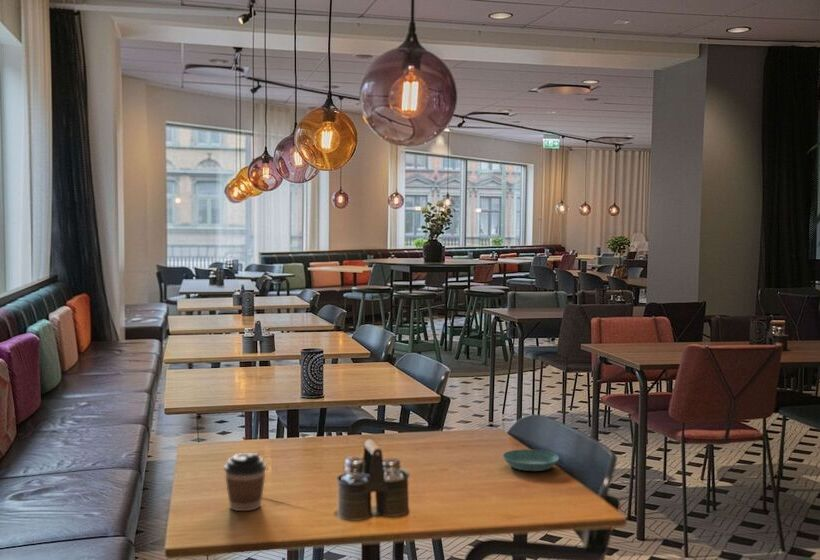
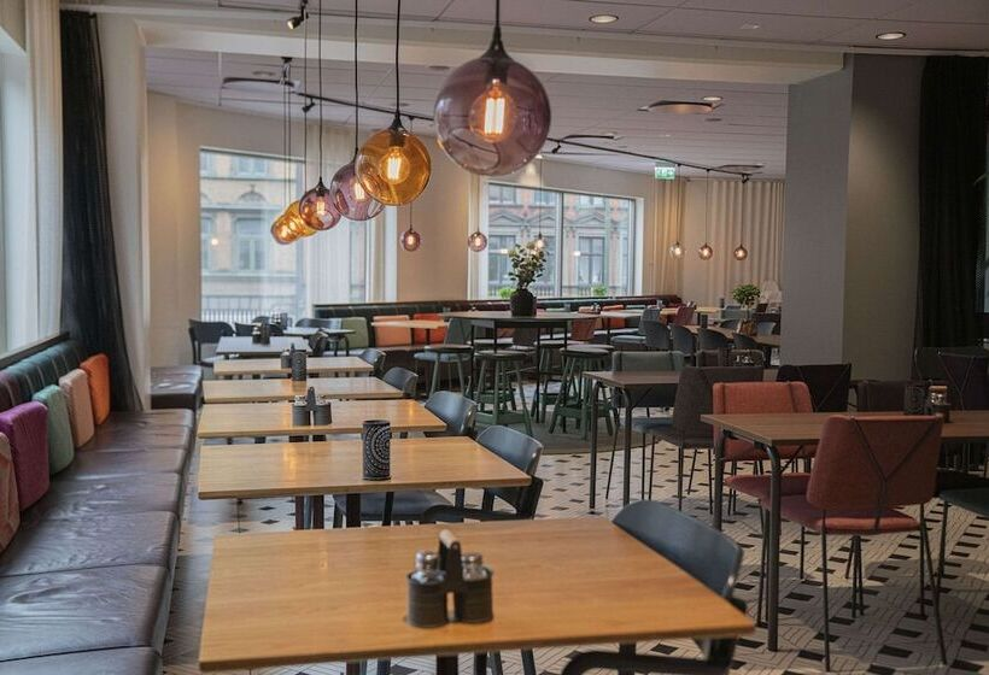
- saucer (530, 461)
- coffee cup (245, 479)
